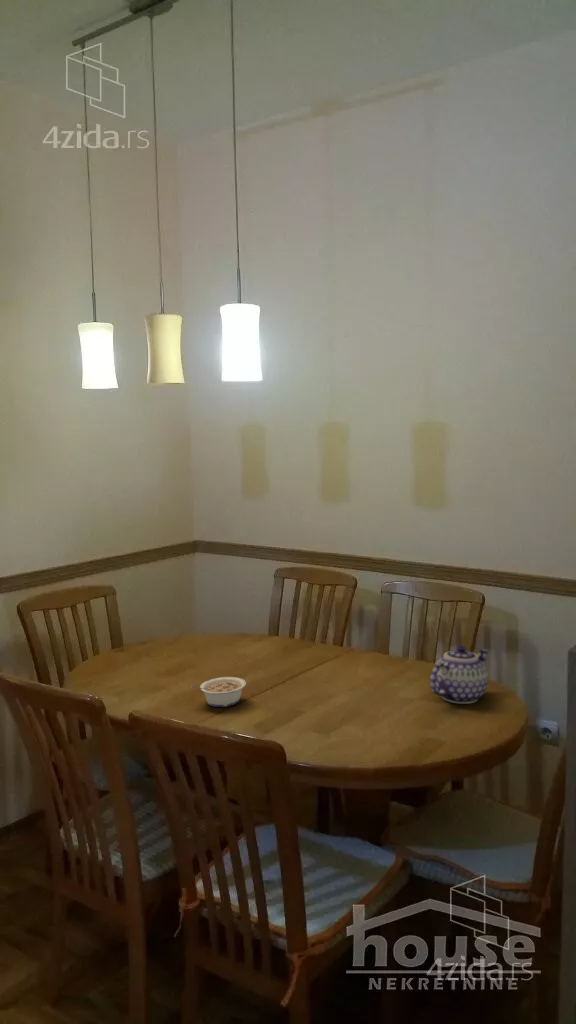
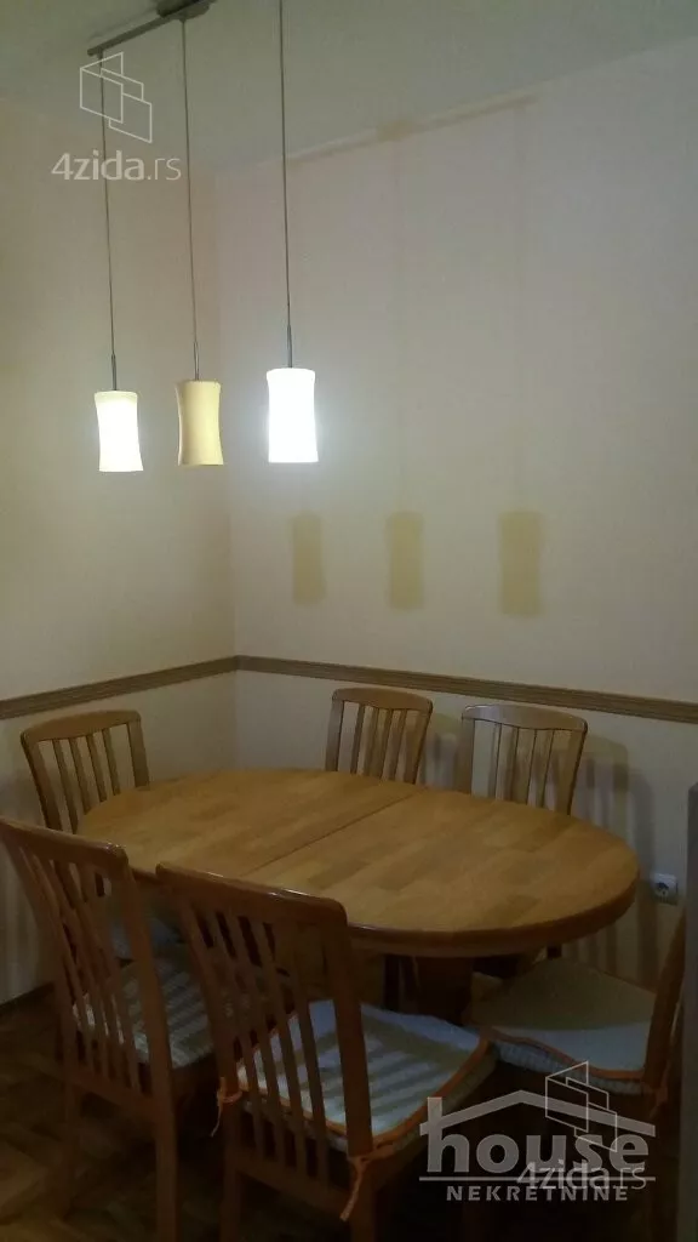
- legume (222, 691)
- teapot (460, 671)
